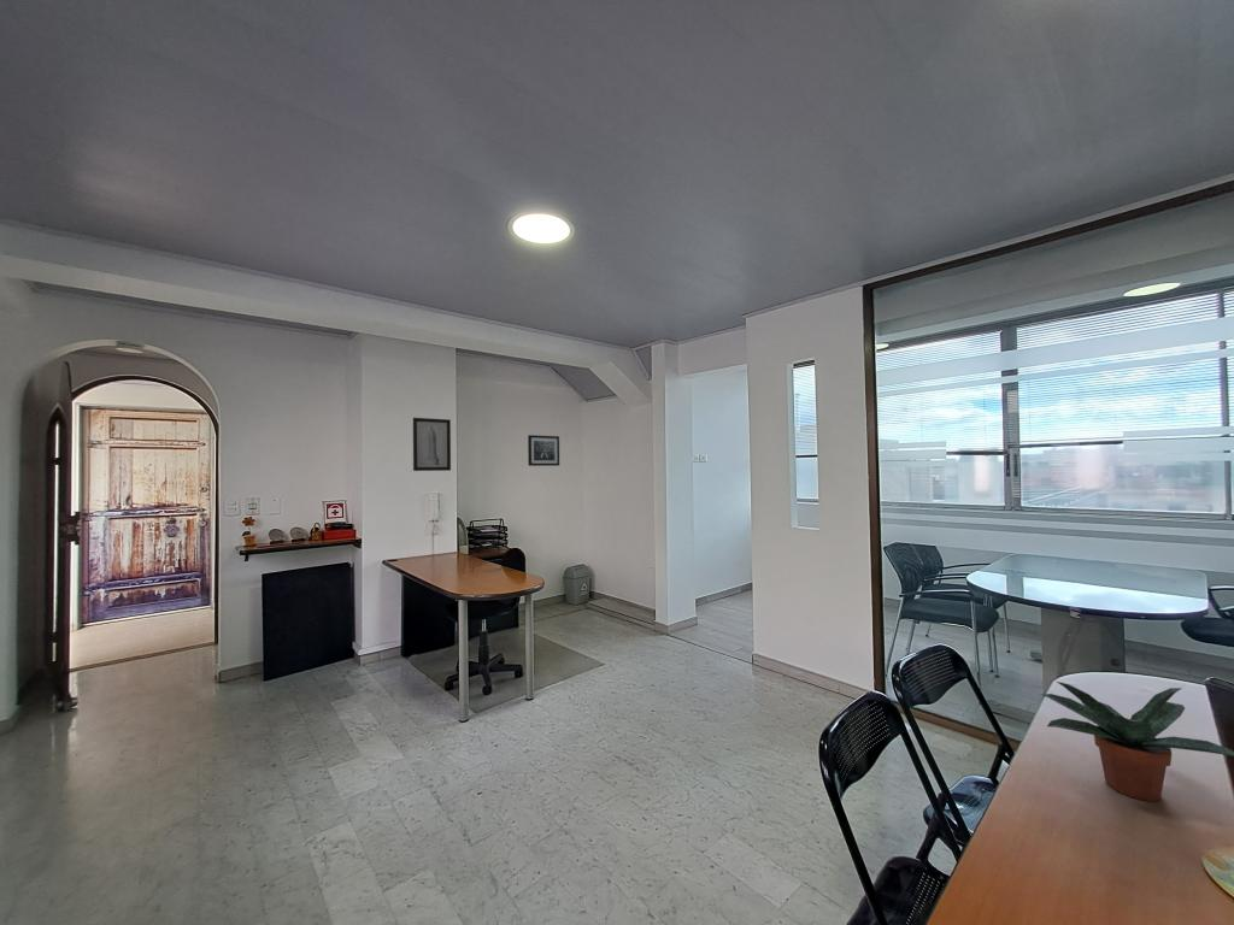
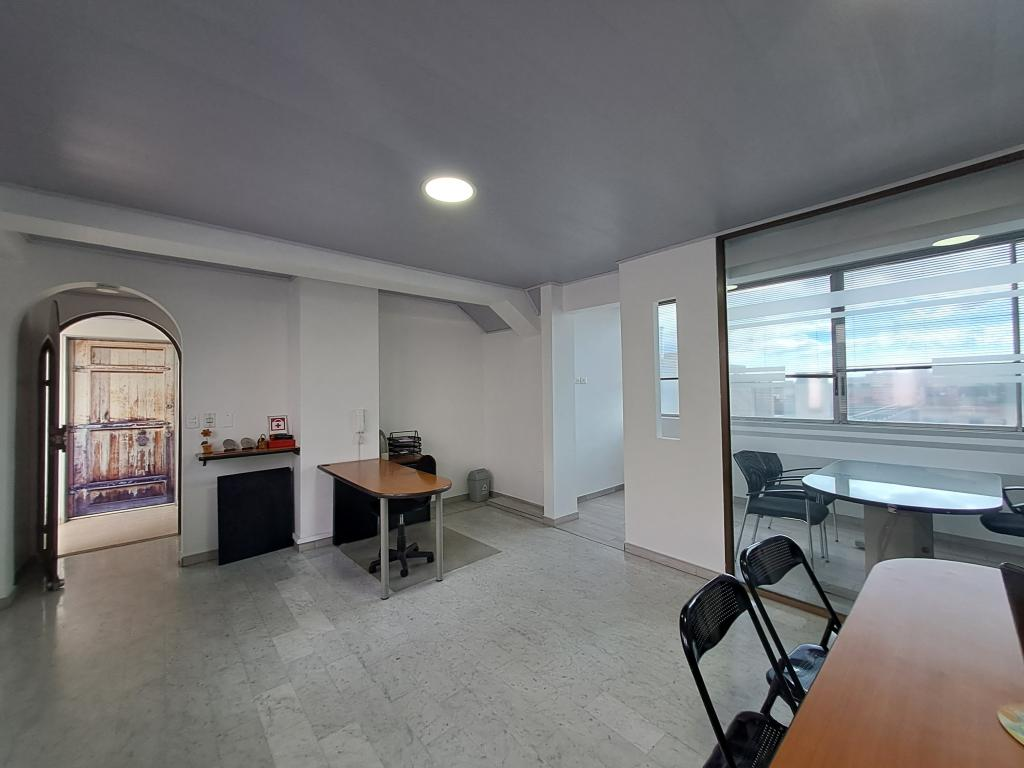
- wall art (543, 450)
- potted plant (1128, 731)
- wall art (431, 444)
